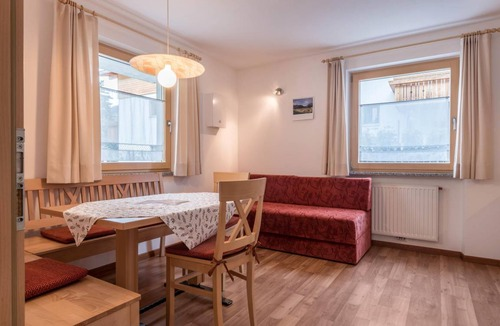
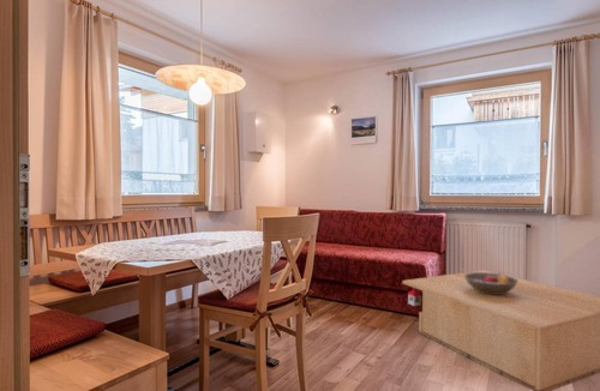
+ fruit bowl (490, 282)
+ coffee table (505, 315)
